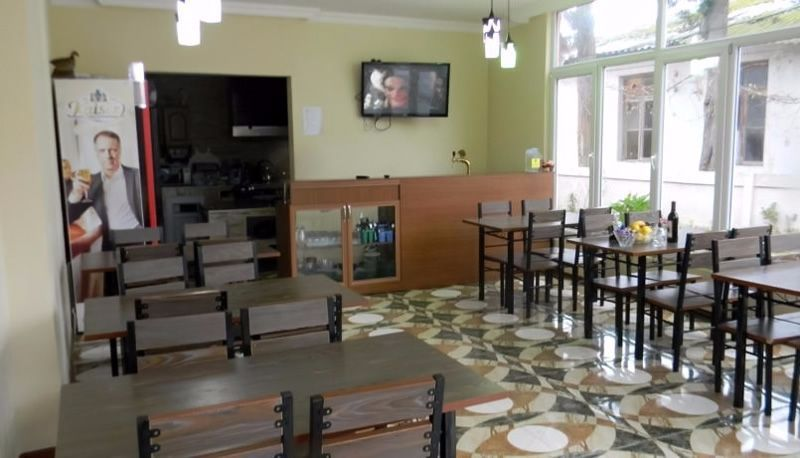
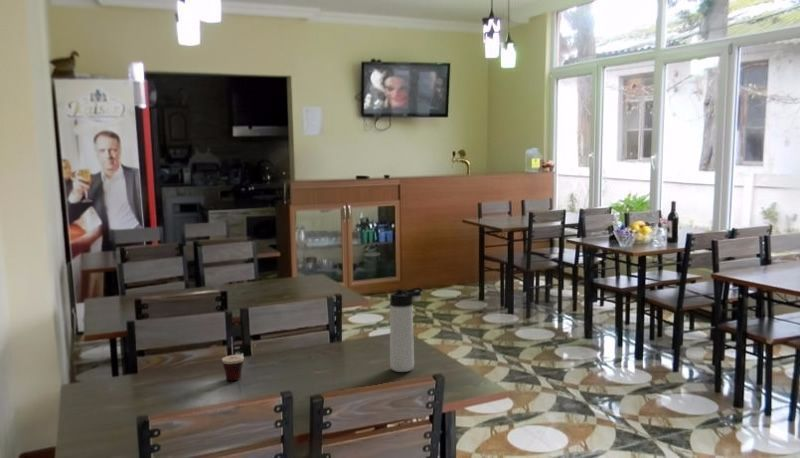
+ cup (232, 358)
+ thermos bottle (406, 328)
